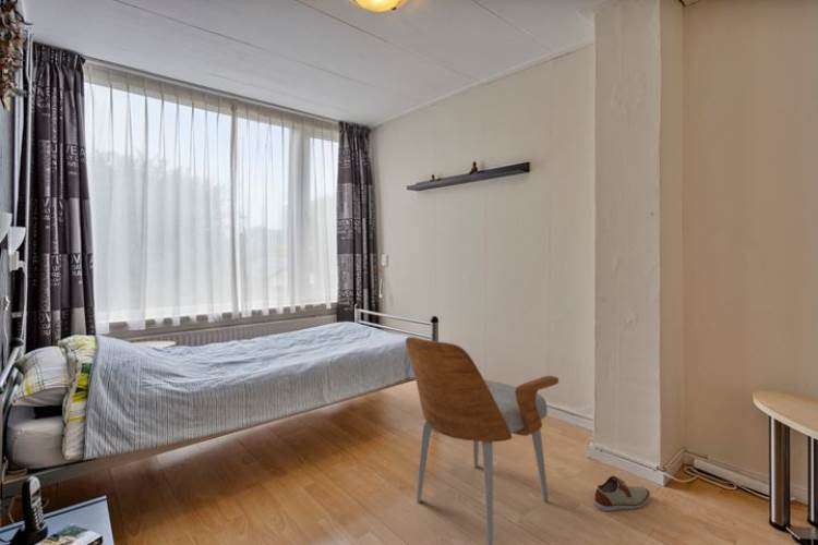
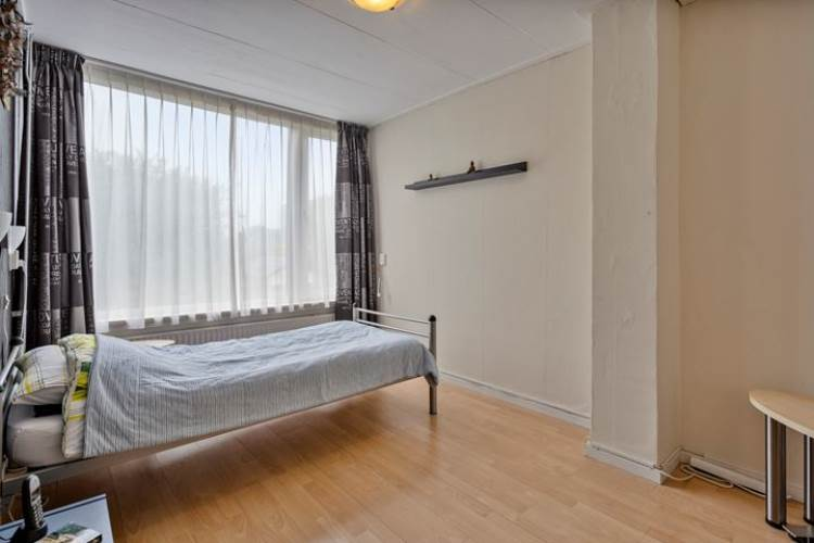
- shoe (623, 491)
- armchair (472, 419)
